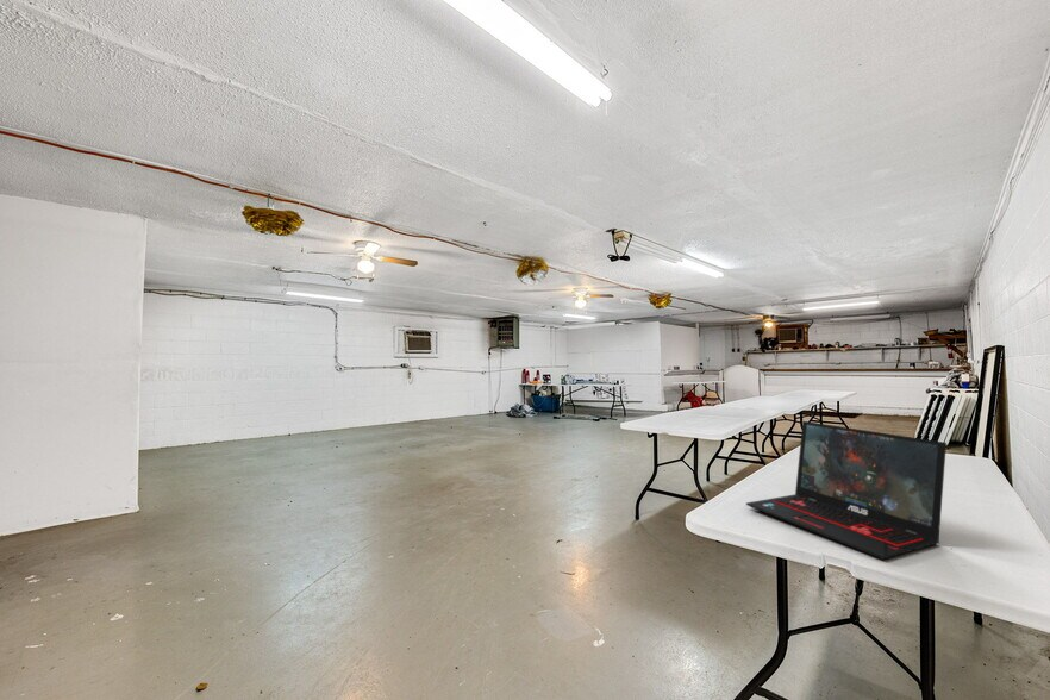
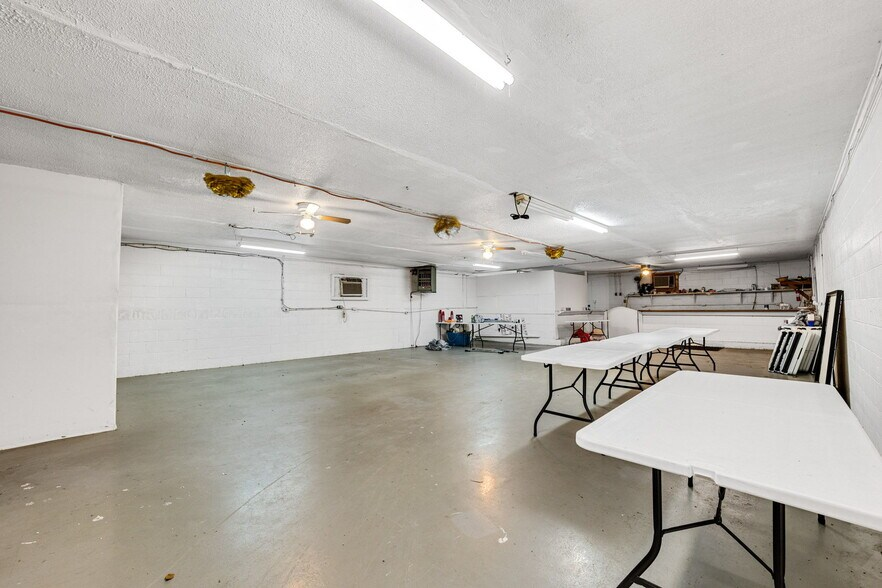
- laptop (836, 477)
